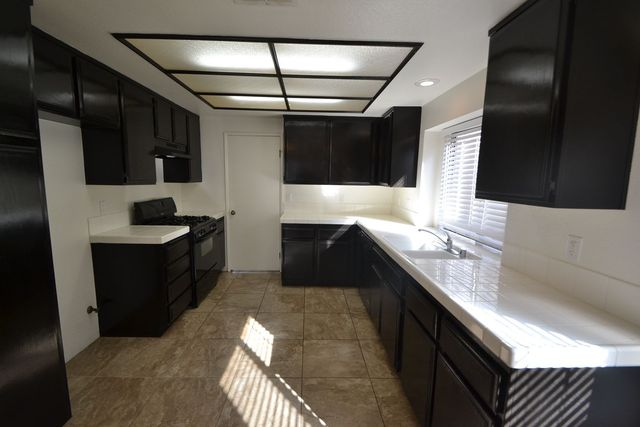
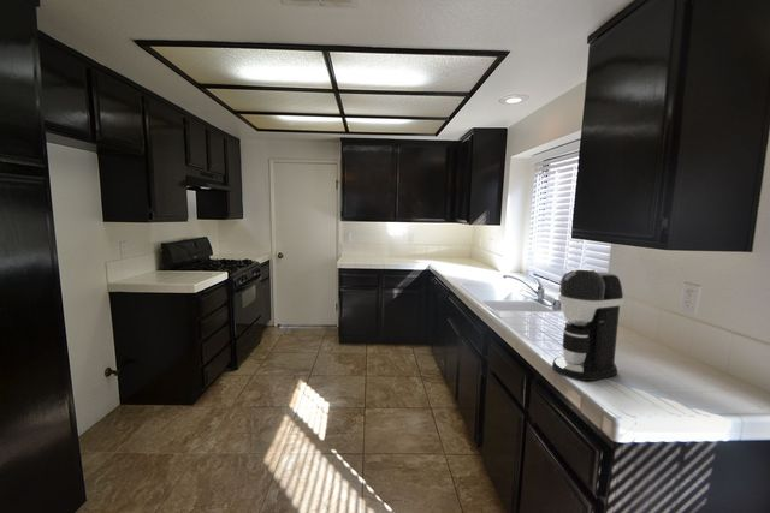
+ coffee maker (588, 318)
